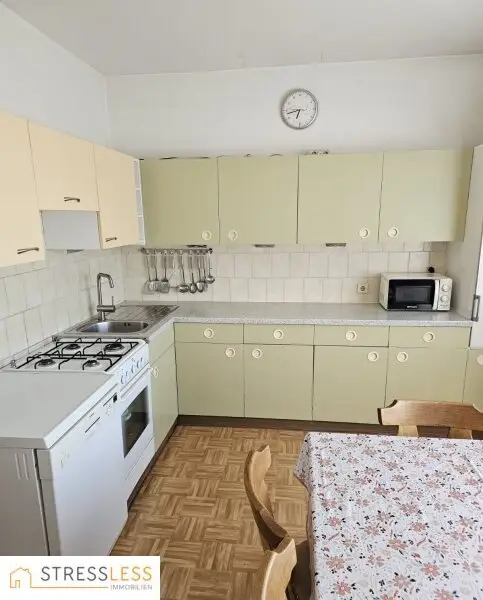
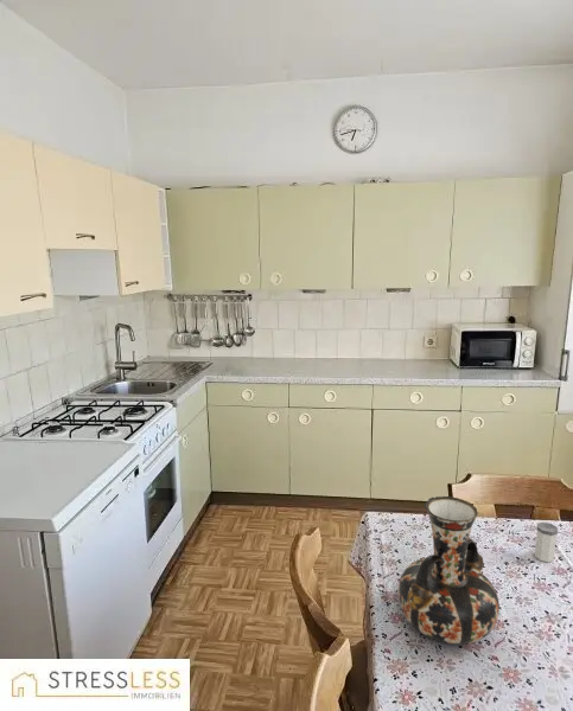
+ decorative vase (448, 565)
+ salt shaker (545, 542)
